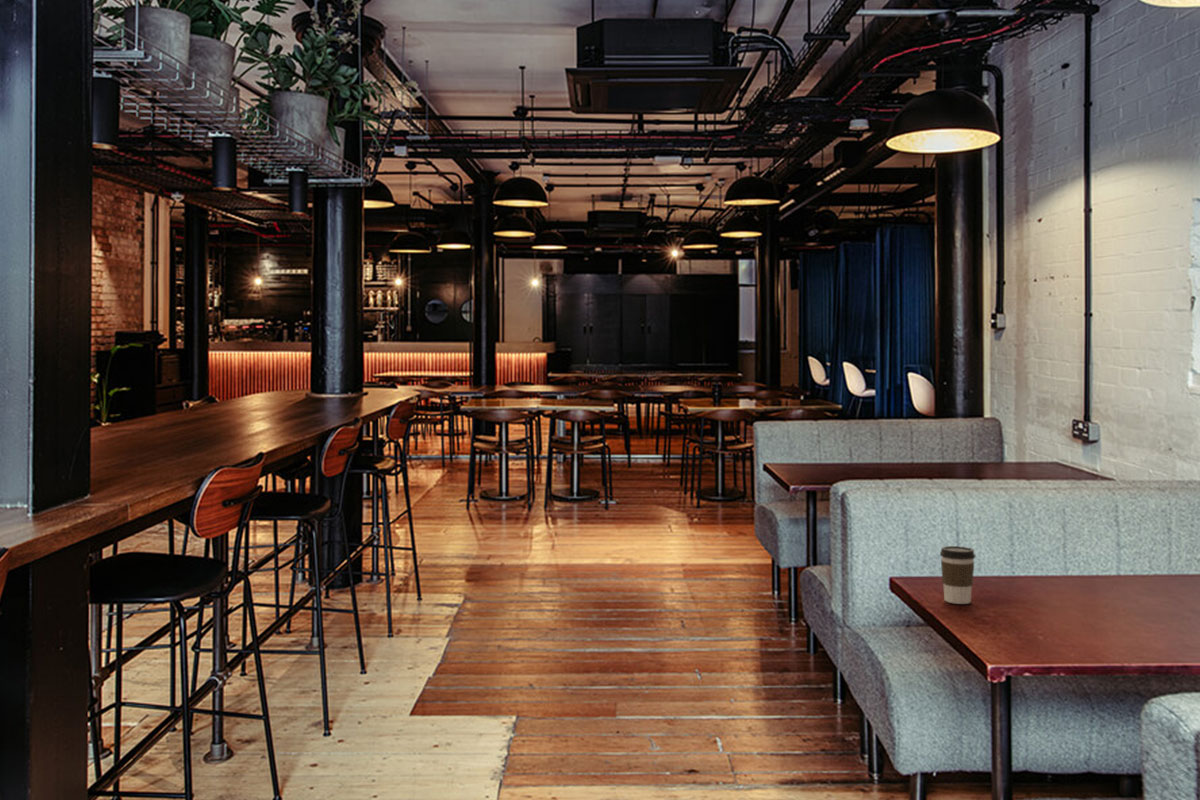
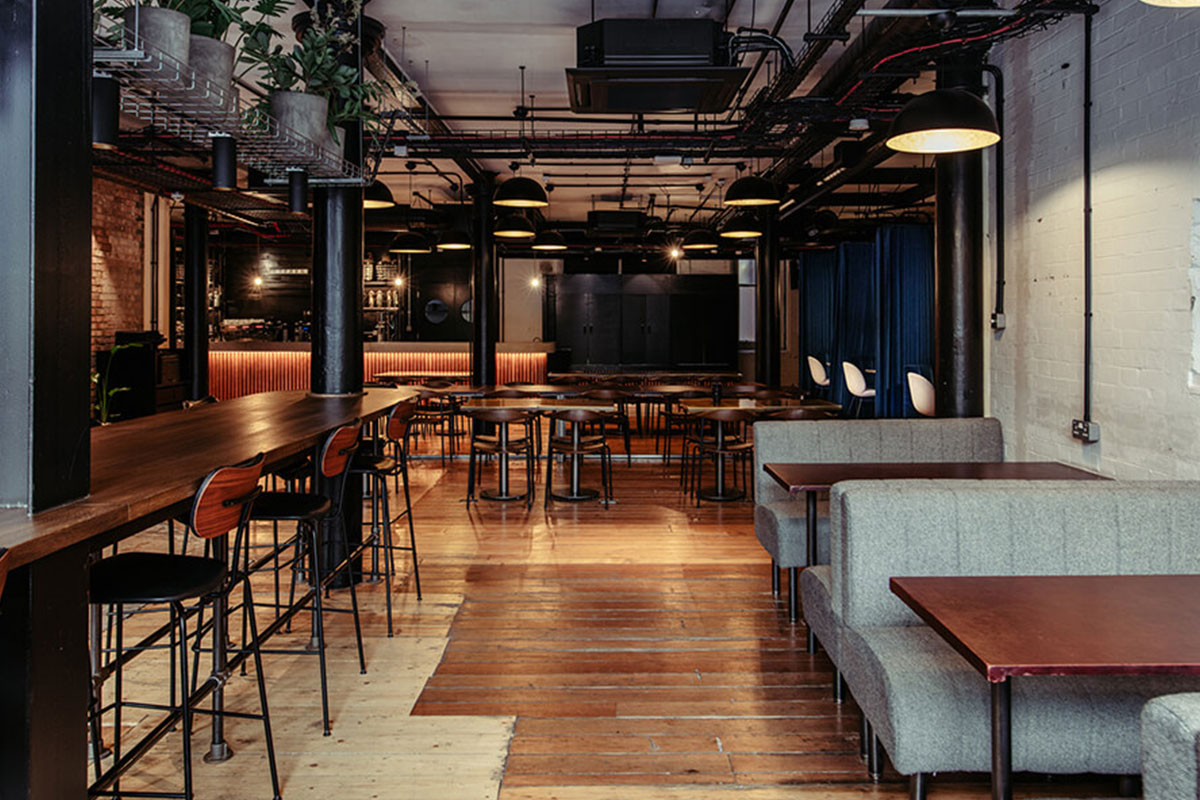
- coffee cup (957, 574)
